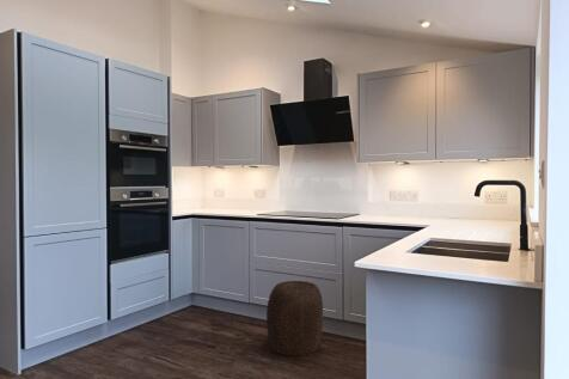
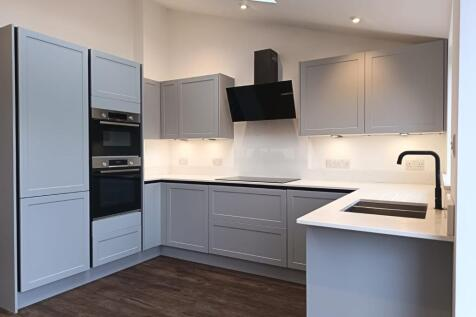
- stool (294, 314)
